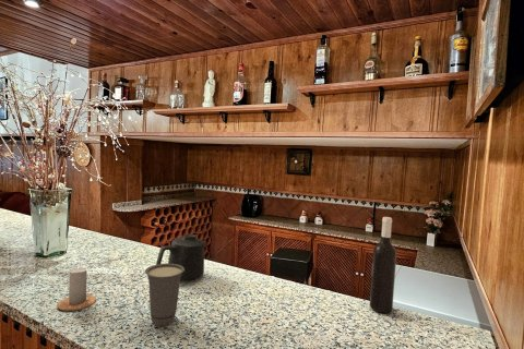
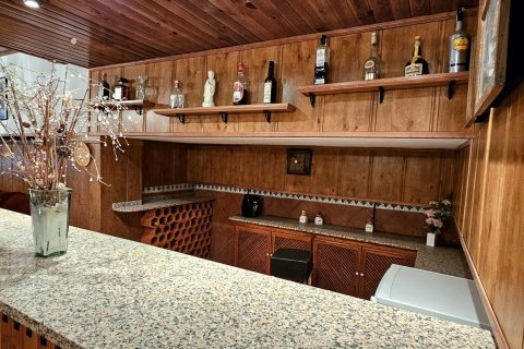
- candle (78, 279)
- wine bottle (383, 263)
- cup (164, 294)
- mug (183, 257)
